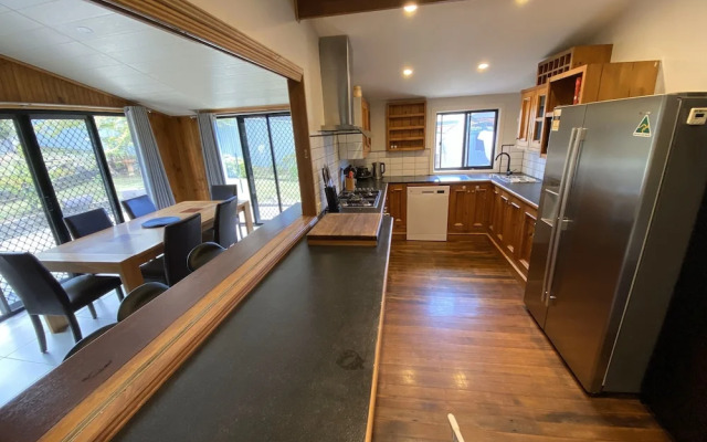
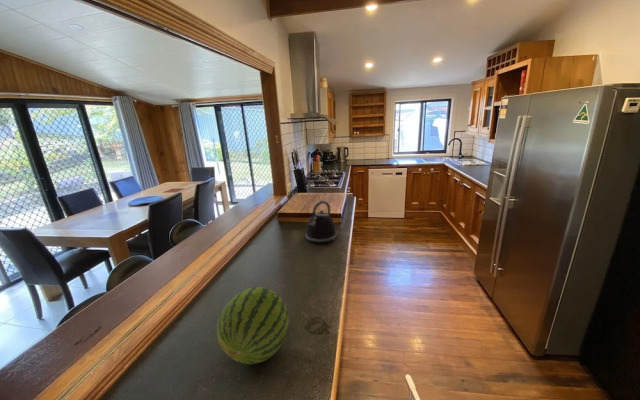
+ fruit (253, 322)
+ kettle (320, 219)
